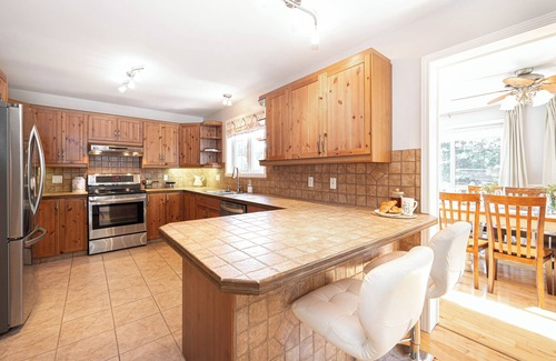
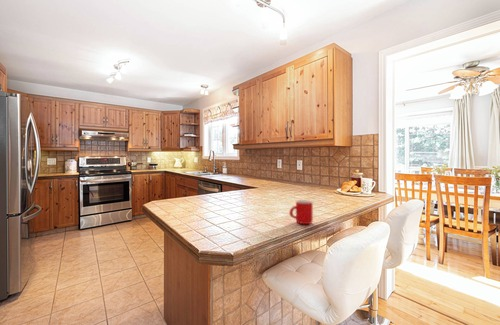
+ mug (300, 212)
